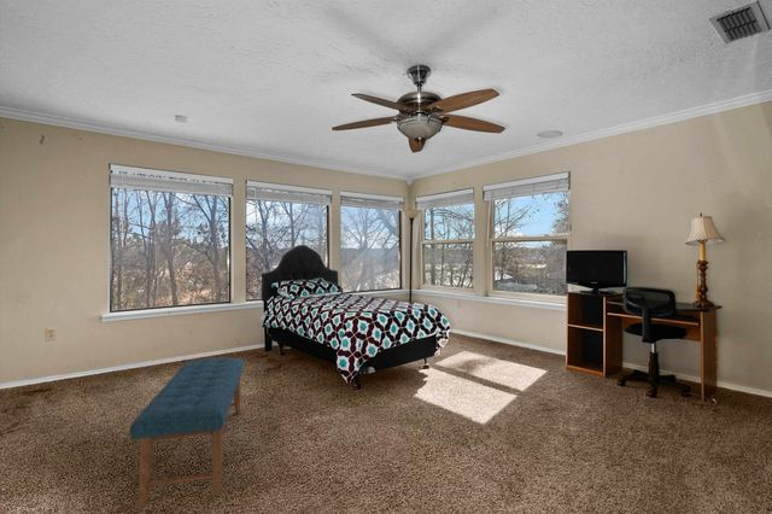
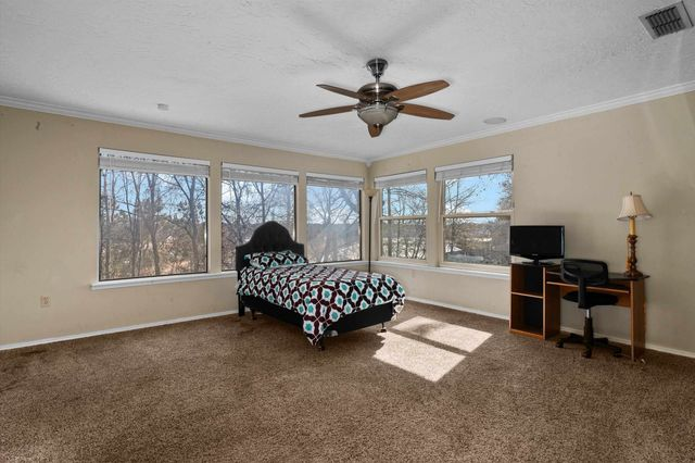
- bench (200, 413)
